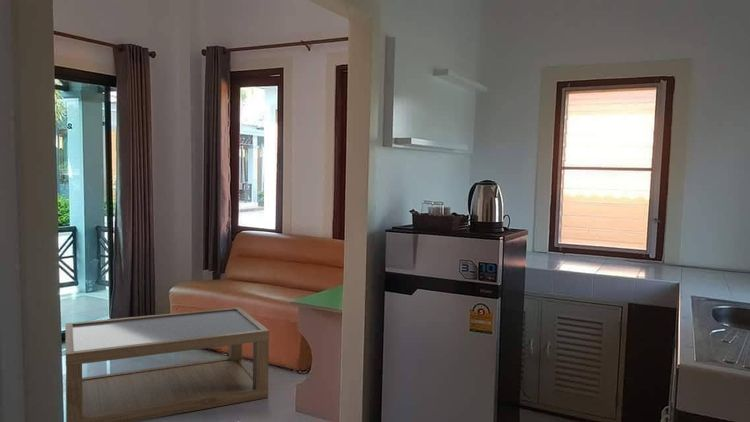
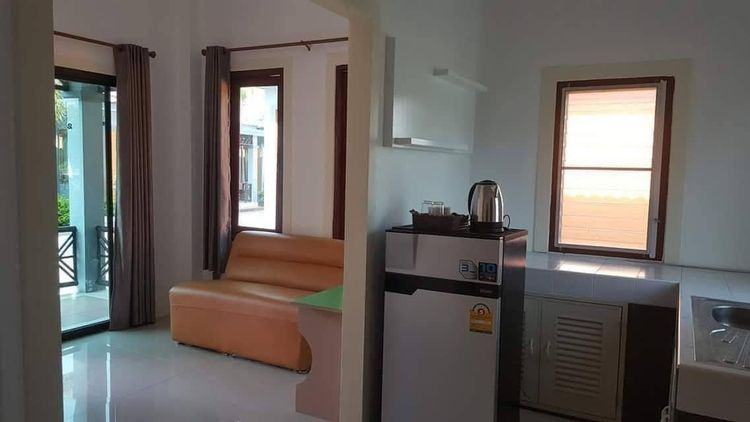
- coffee table (166, 366)
